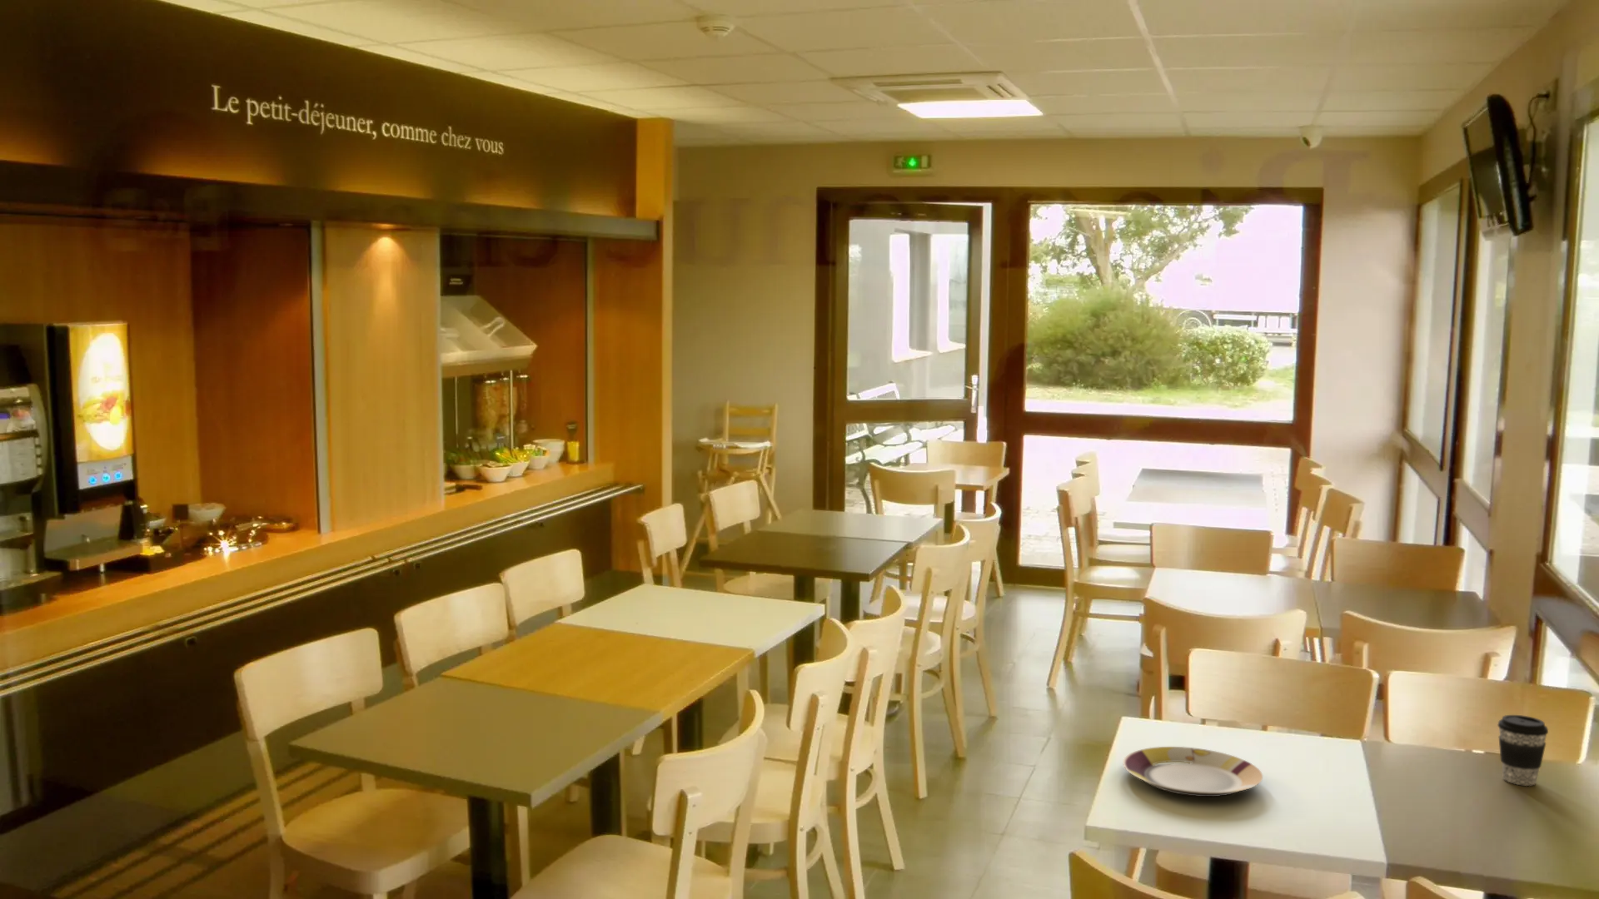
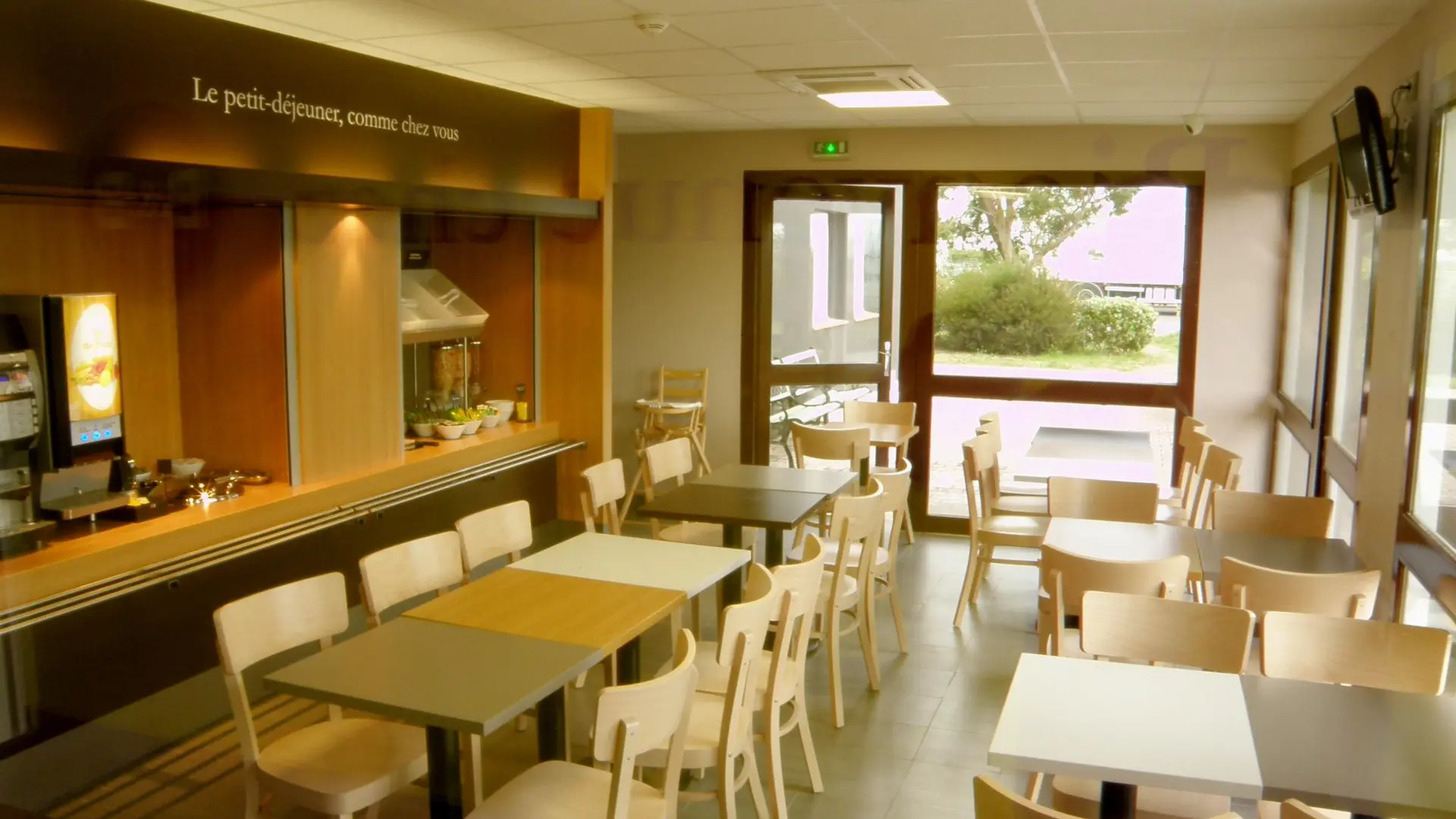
- coffee cup (1521, 750)
- plate (1190, 773)
